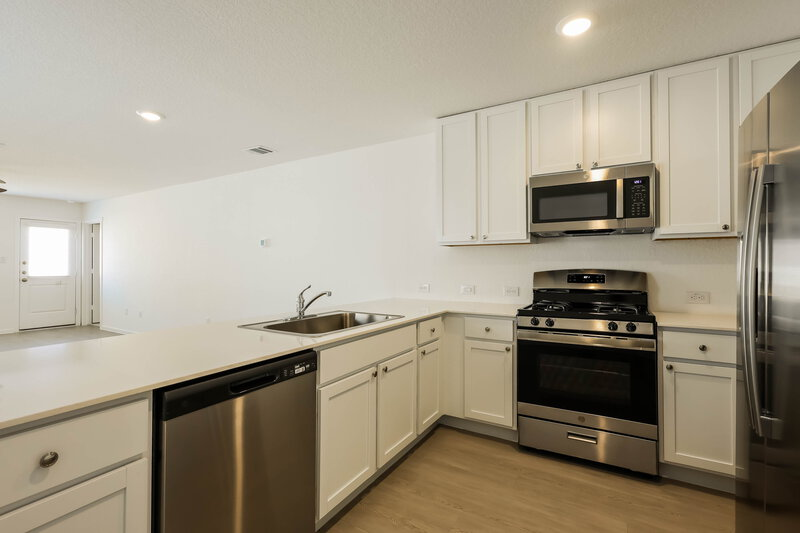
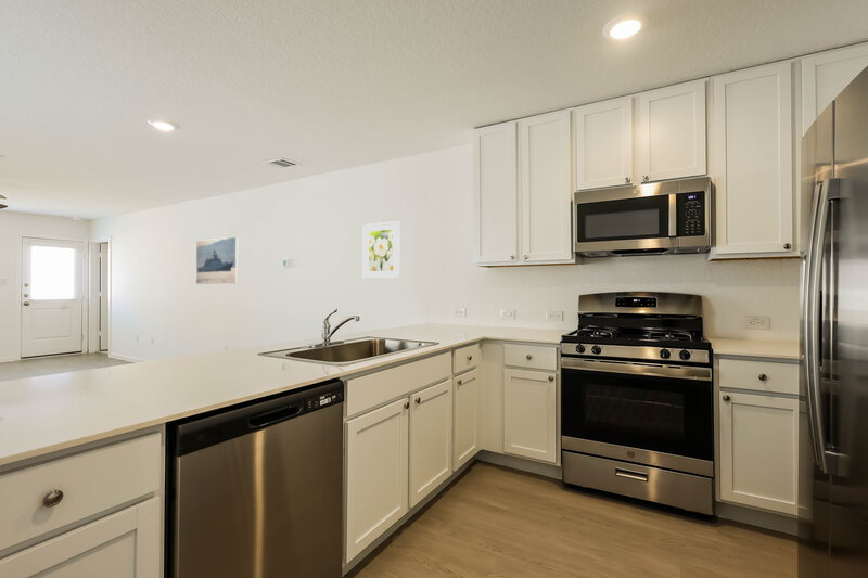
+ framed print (381, 251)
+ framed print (216, 261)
